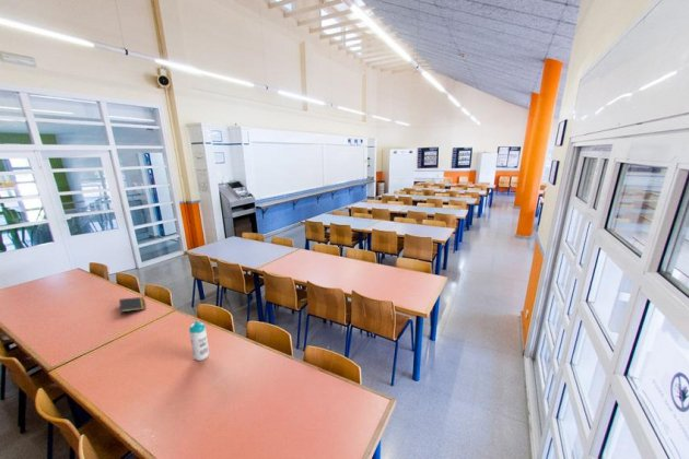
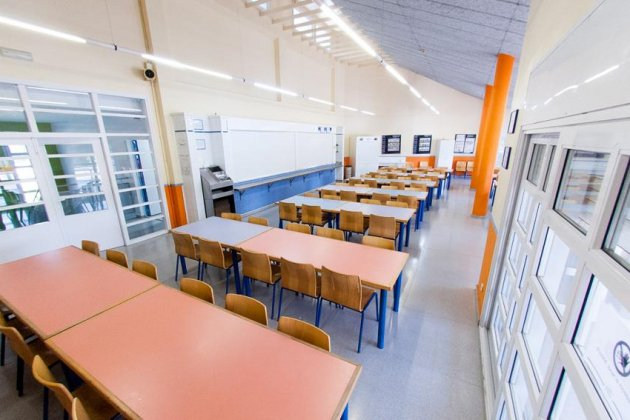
- water bottle (199, 339)
- notepad (132, 304)
